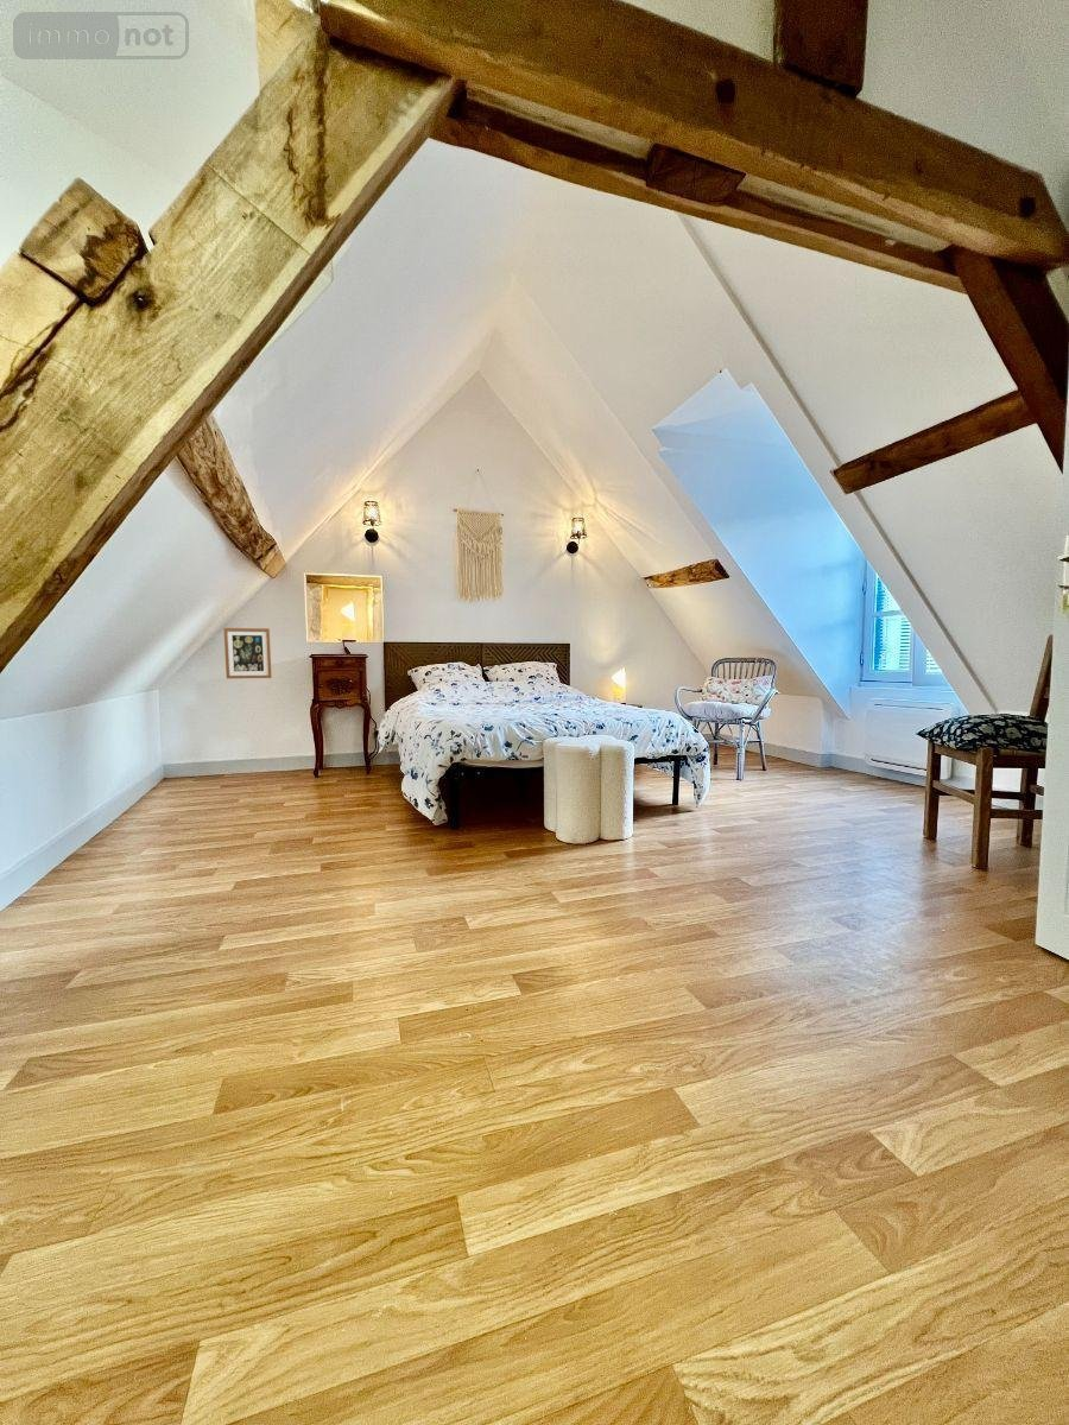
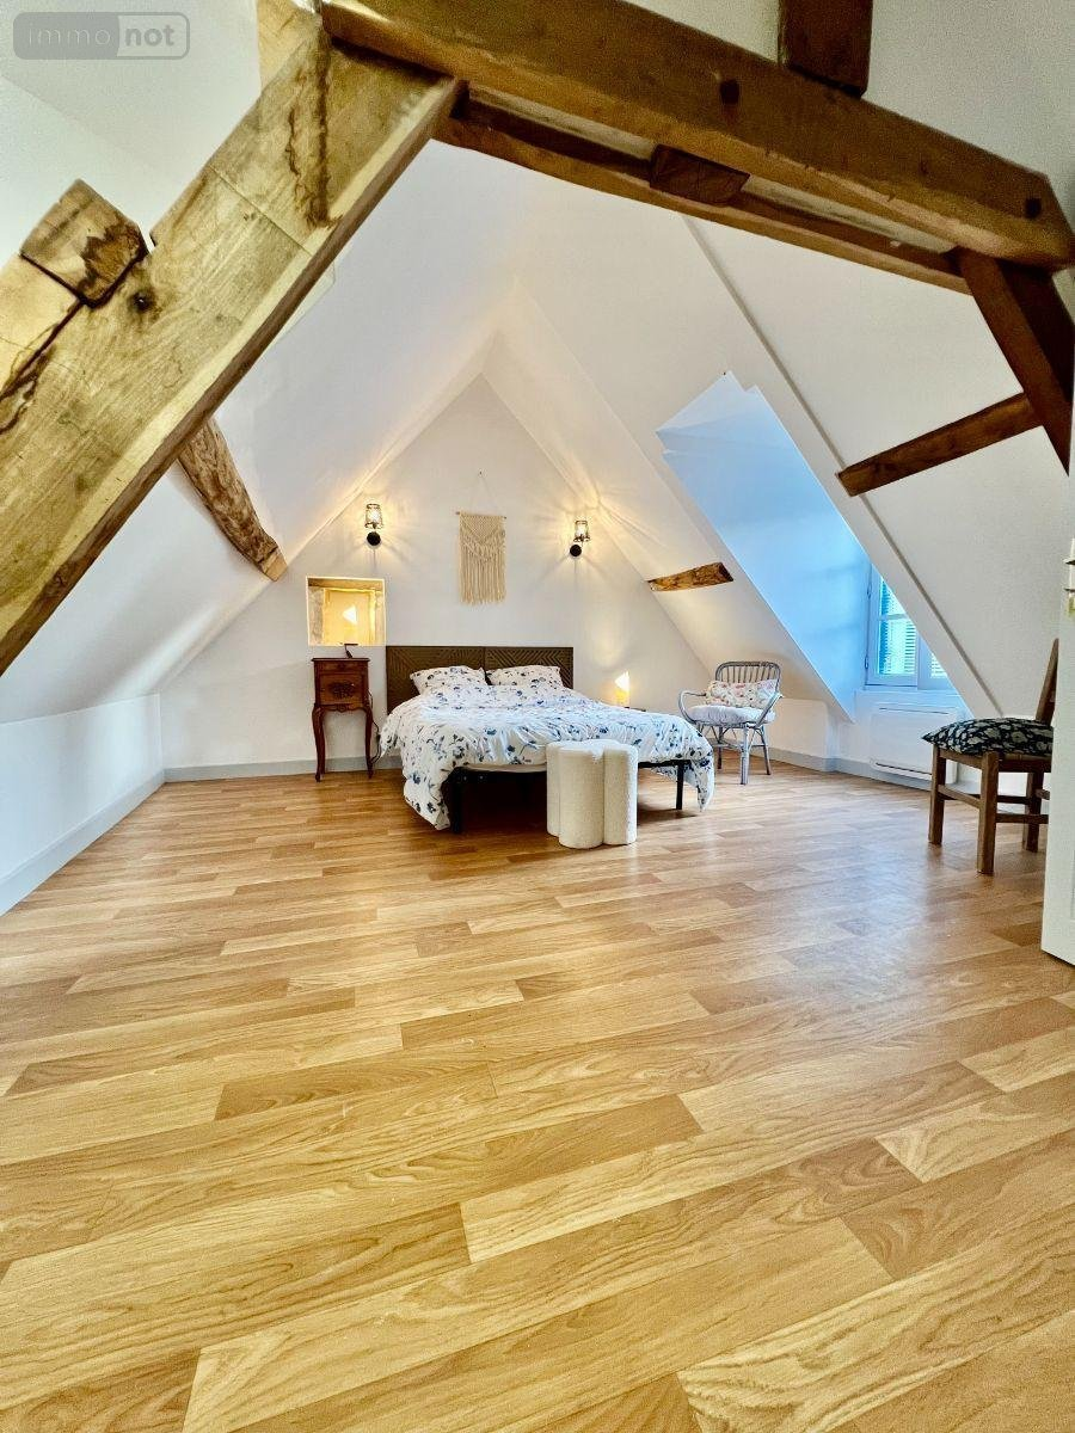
- wall art (247, 653)
